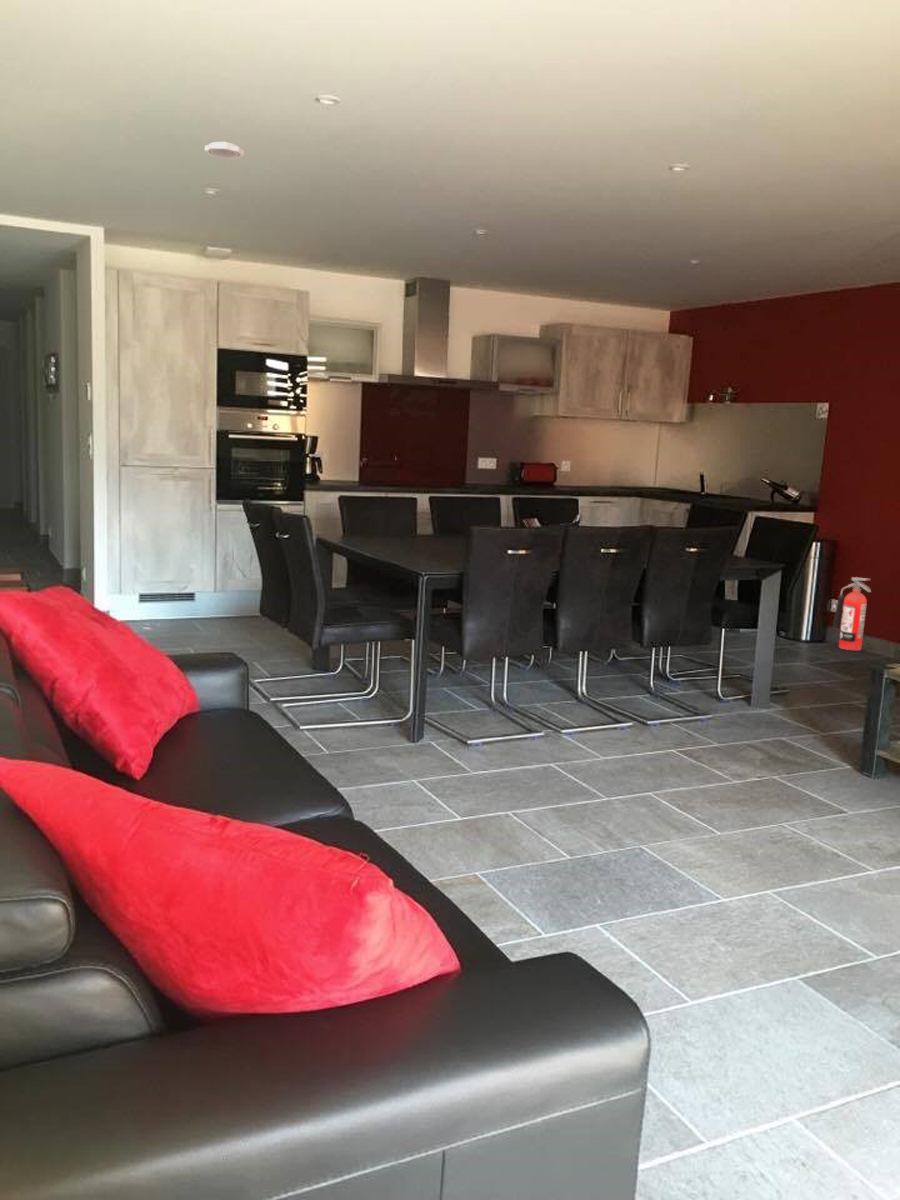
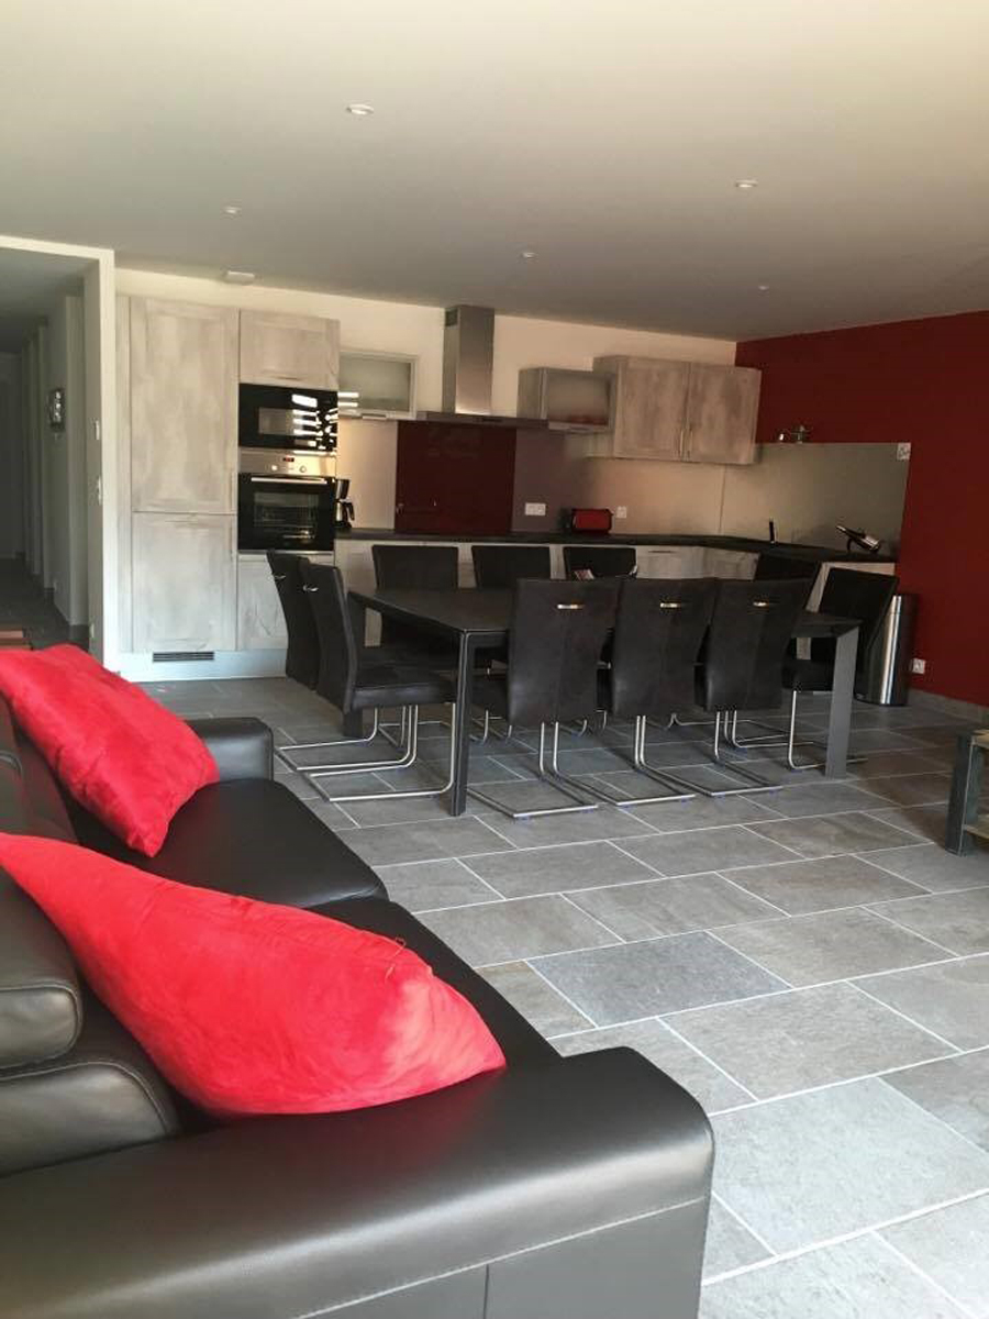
- smoke detector (224, 147)
- fire extinguisher (853, 612)
